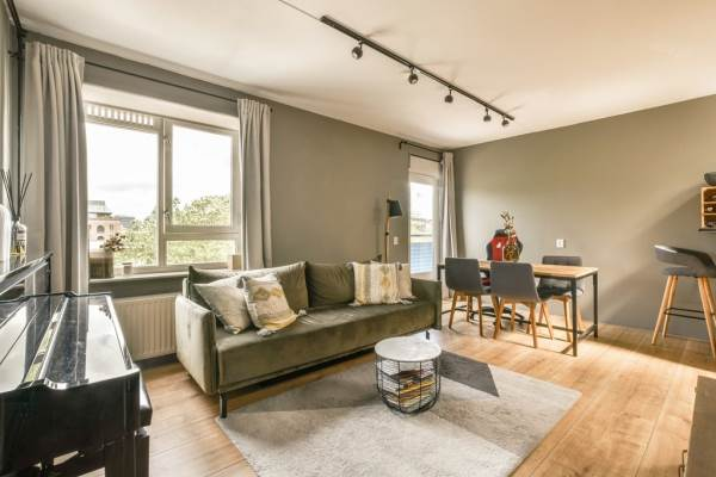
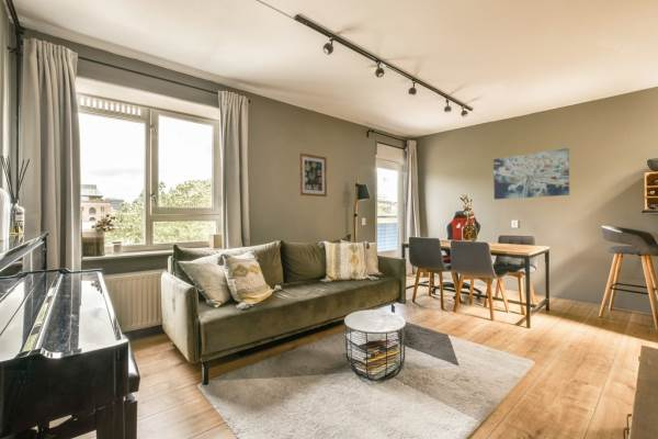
+ wall art (529, 176)
+ wall art (314, 176)
